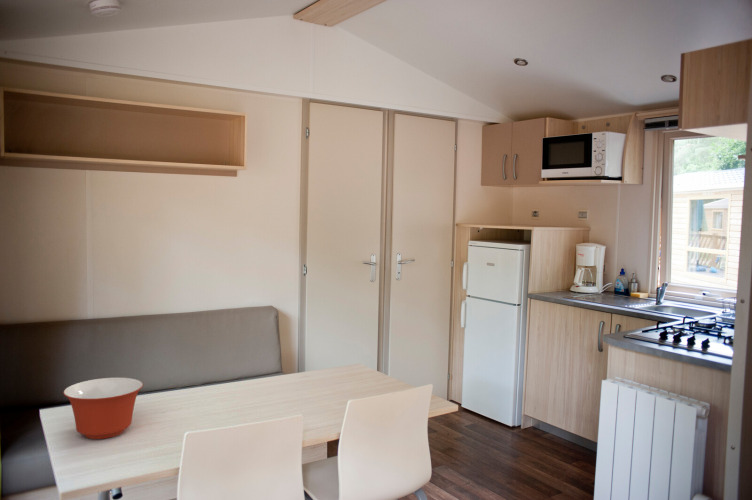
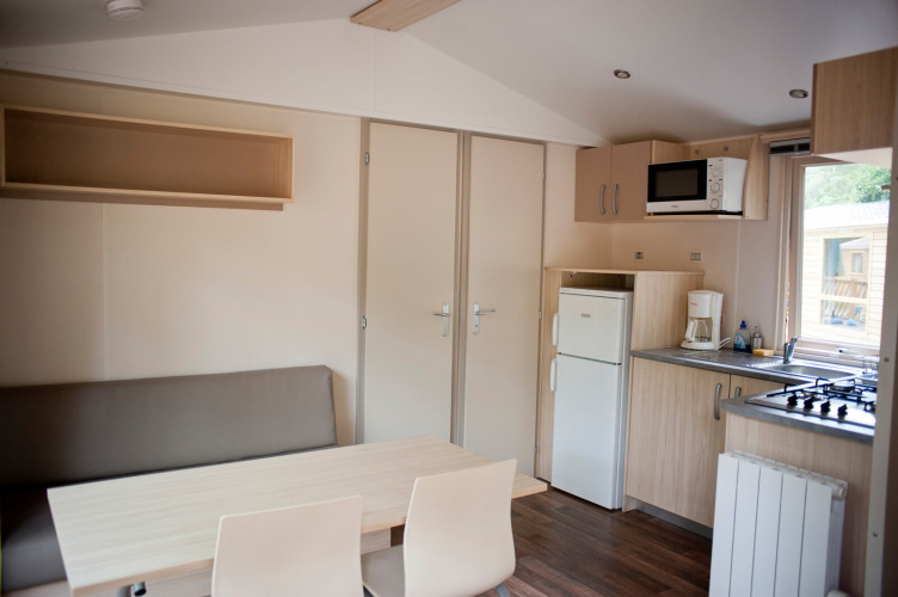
- mixing bowl (104, 409)
